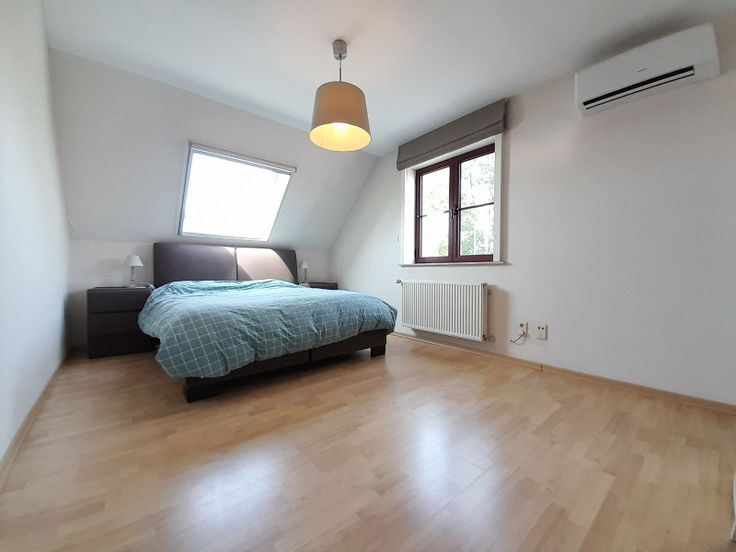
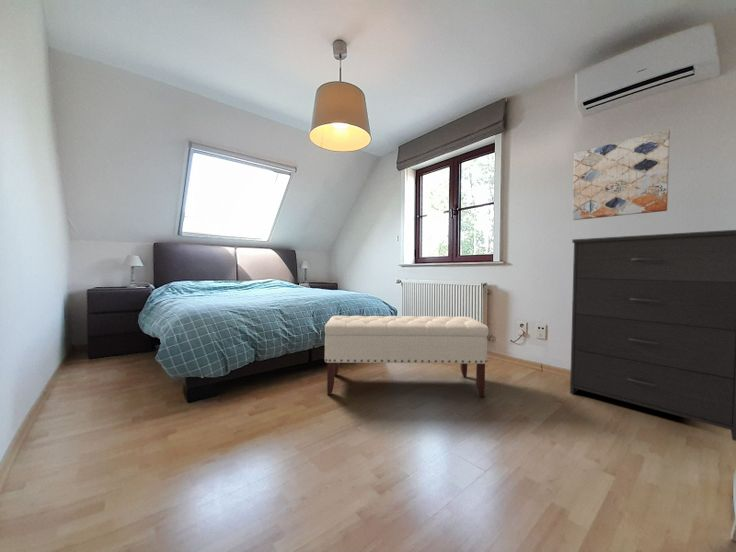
+ bench (402, 352)
+ dresser (648, 321)
+ wall art (616, 179)
